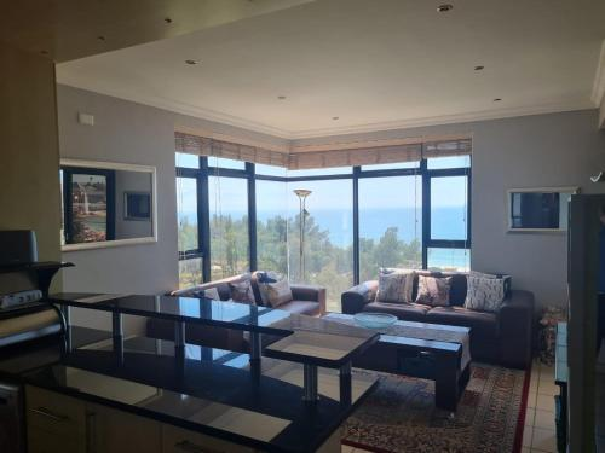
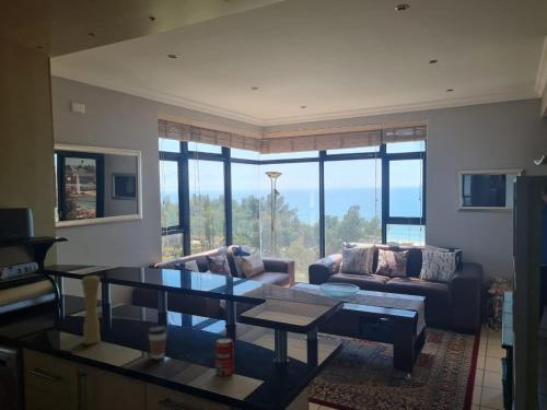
+ coffee cup (158, 342)
+ beverage can (224, 355)
+ pepper mill (91, 308)
